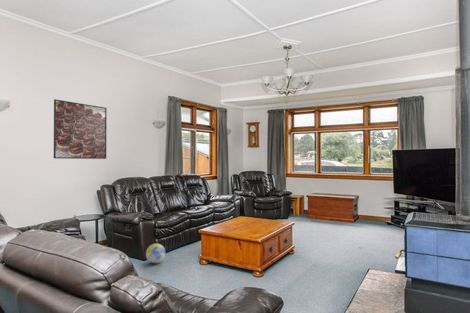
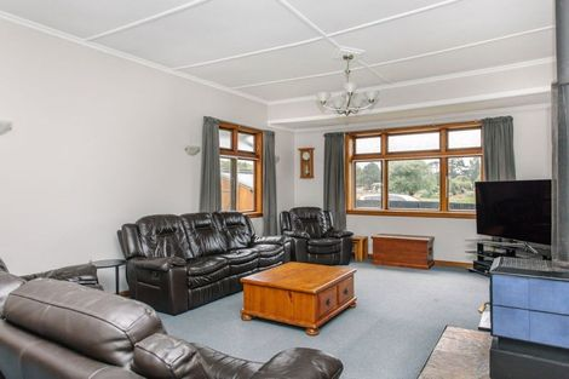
- ball (155, 253)
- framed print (82, 131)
